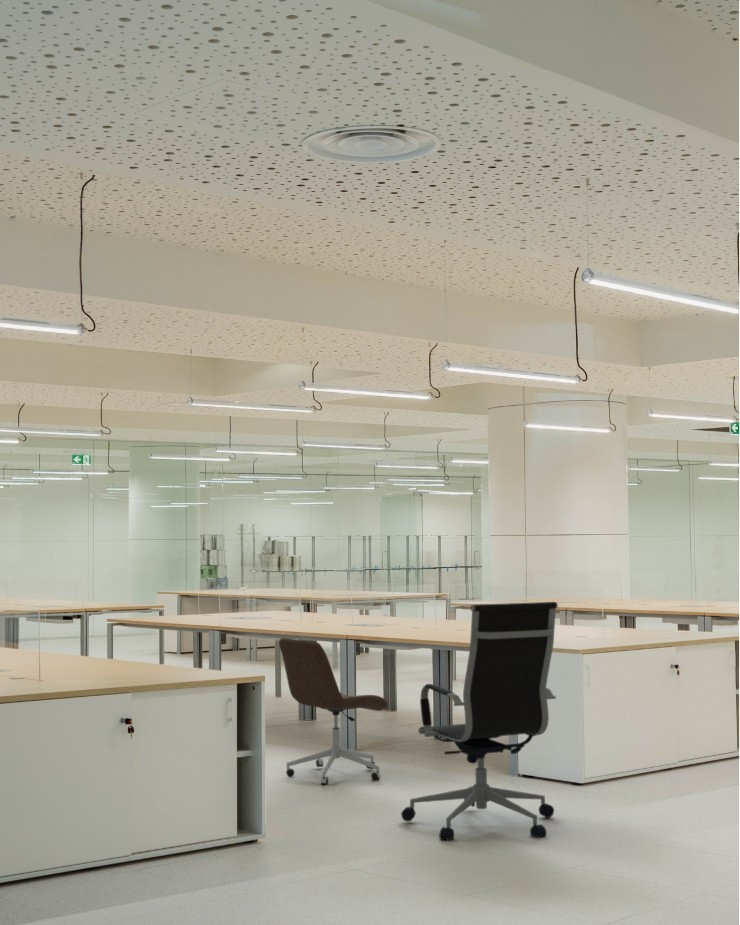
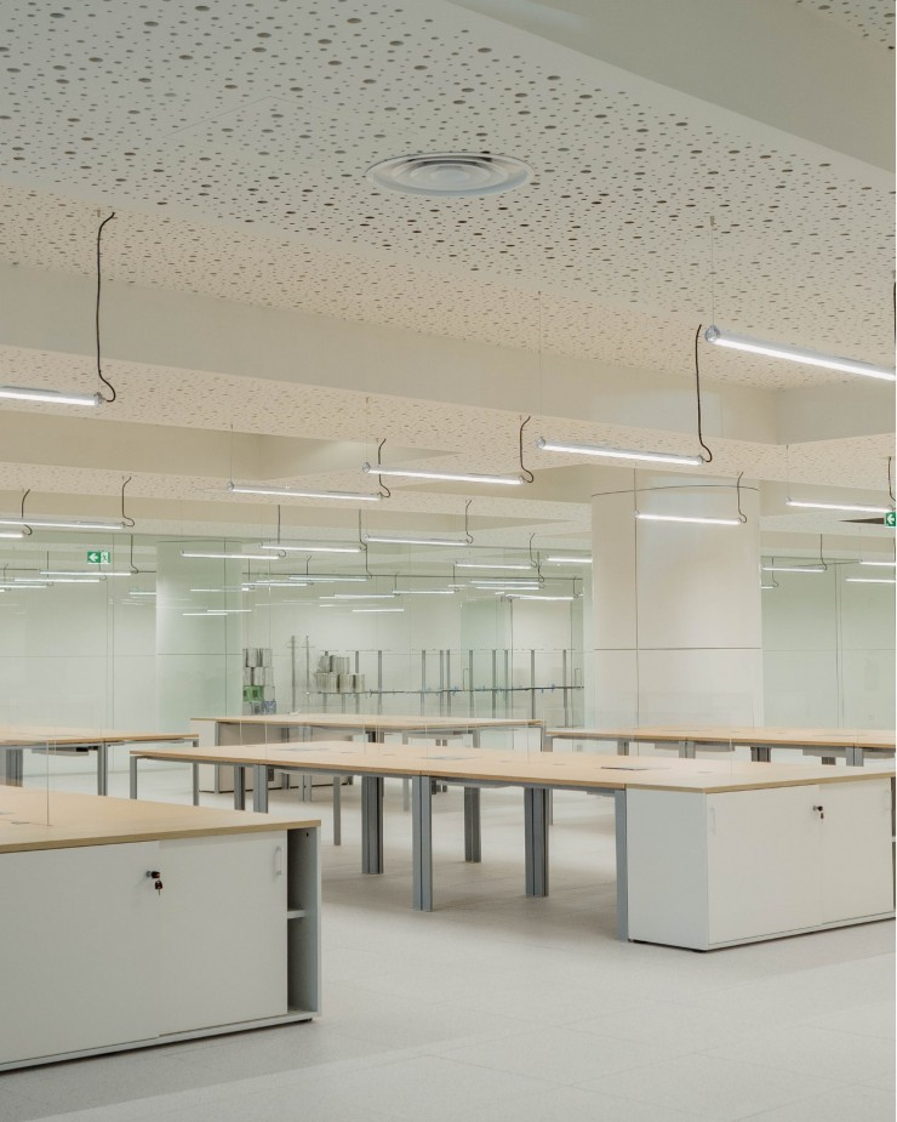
- office chair (486, 710)
- office chair (334, 705)
